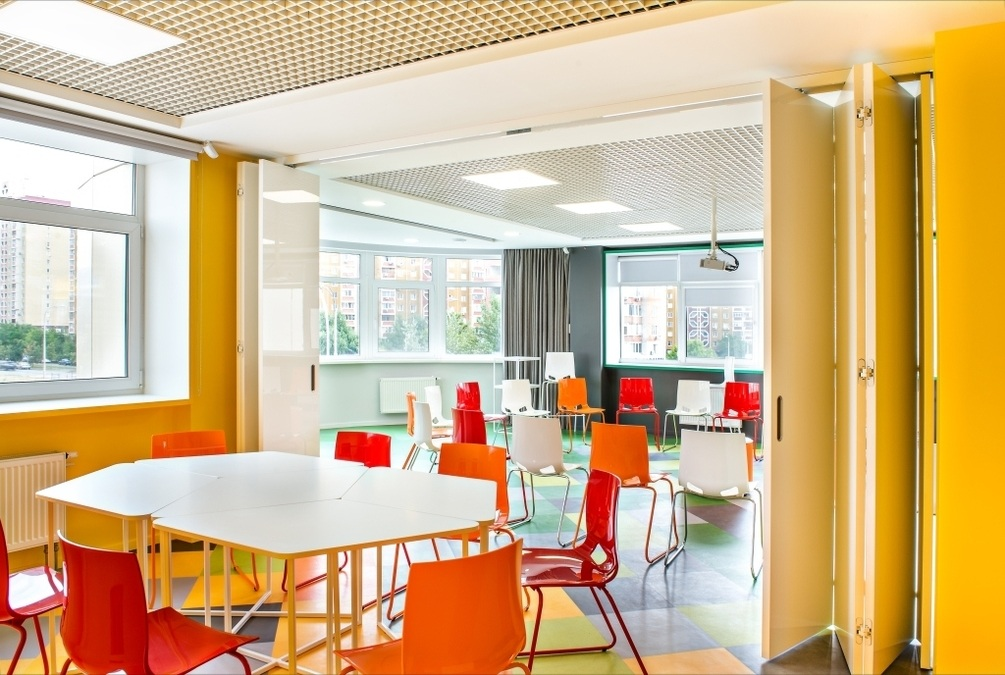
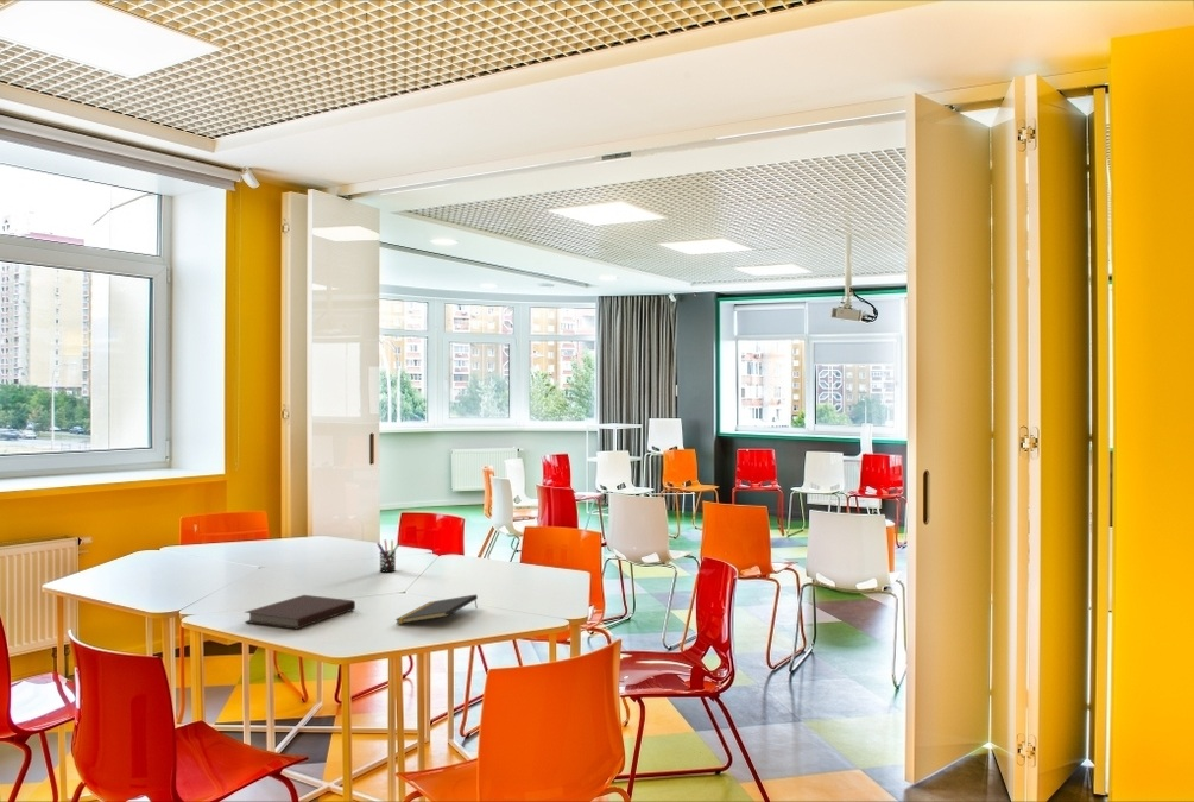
+ notebook (301, 611)
+ notepad (437, 608)
+ pen holder (388, 555)
